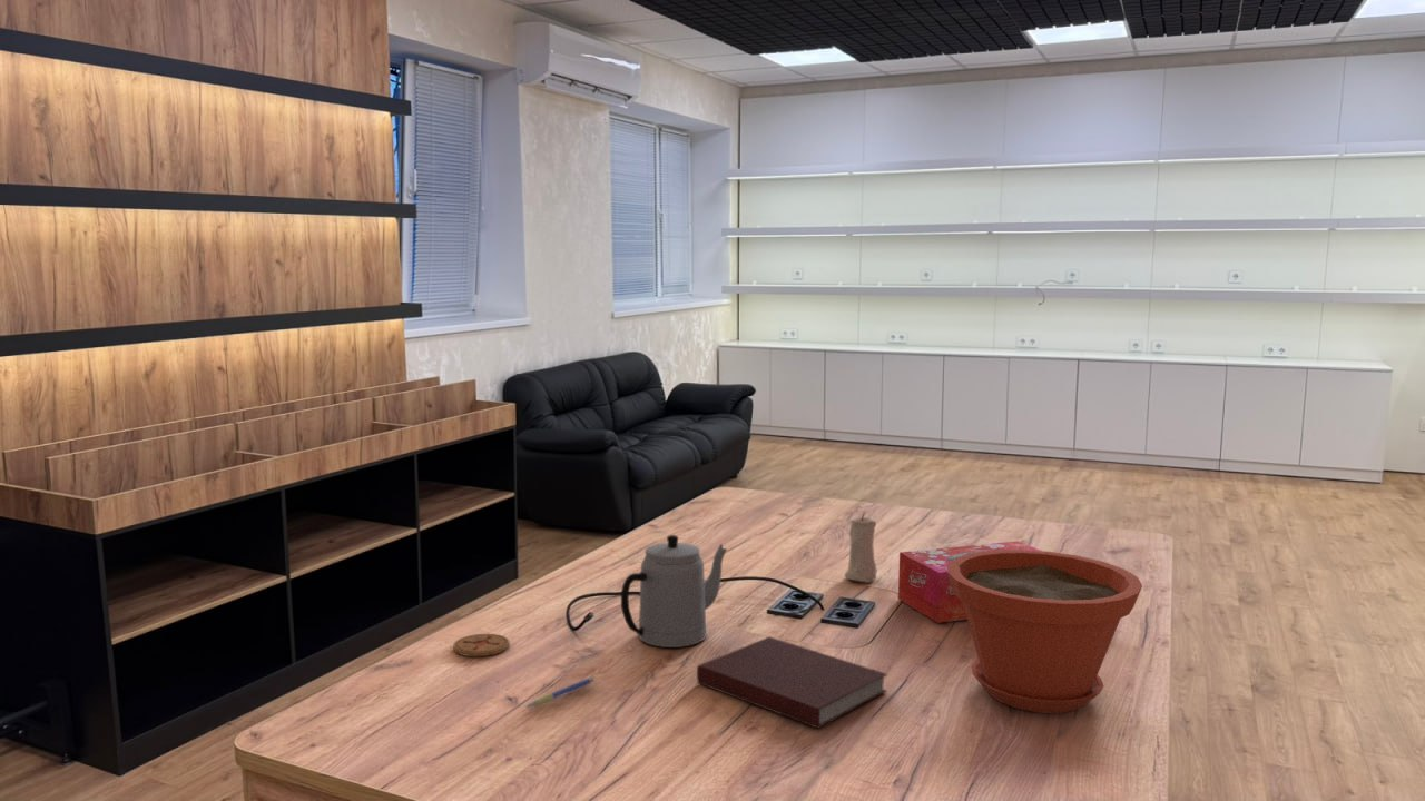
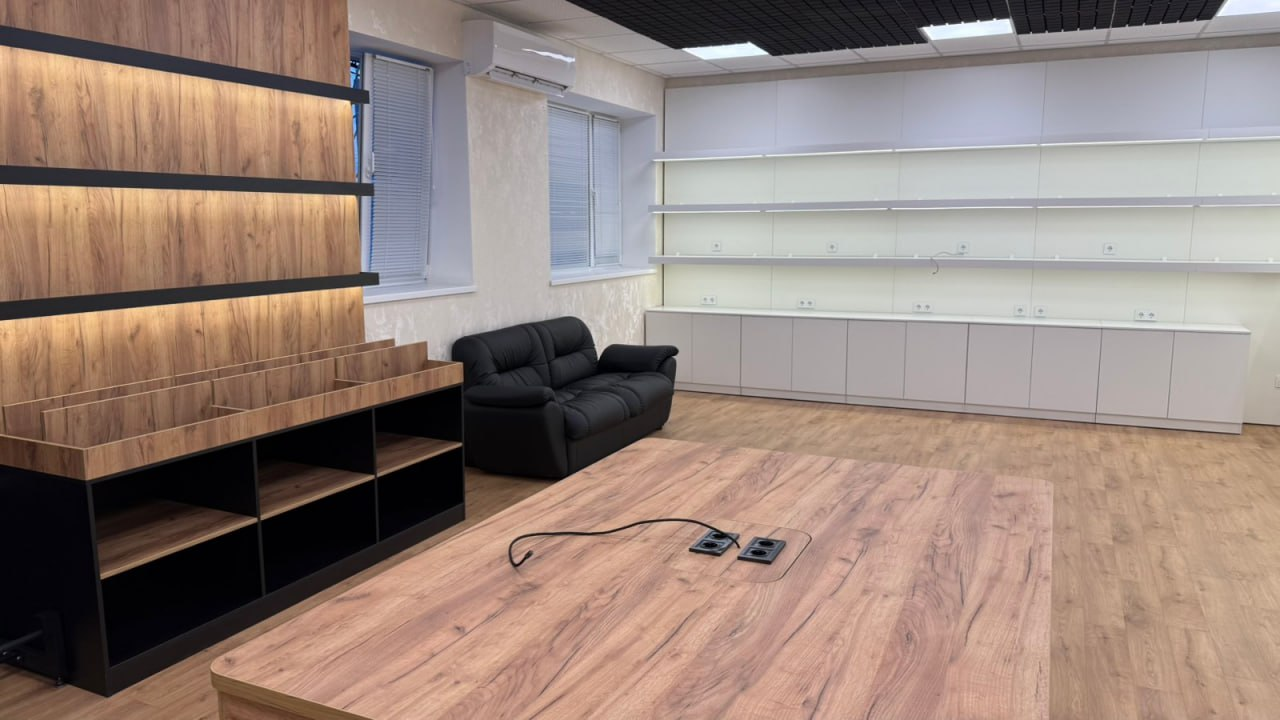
- coaster (481, 644)
- plant pot (1039, 633)
- tissue box (974, 552)
- pen (560, 692)
- candle (862, 545)
- notebook (790, 679)
- teapot (676, 584)
